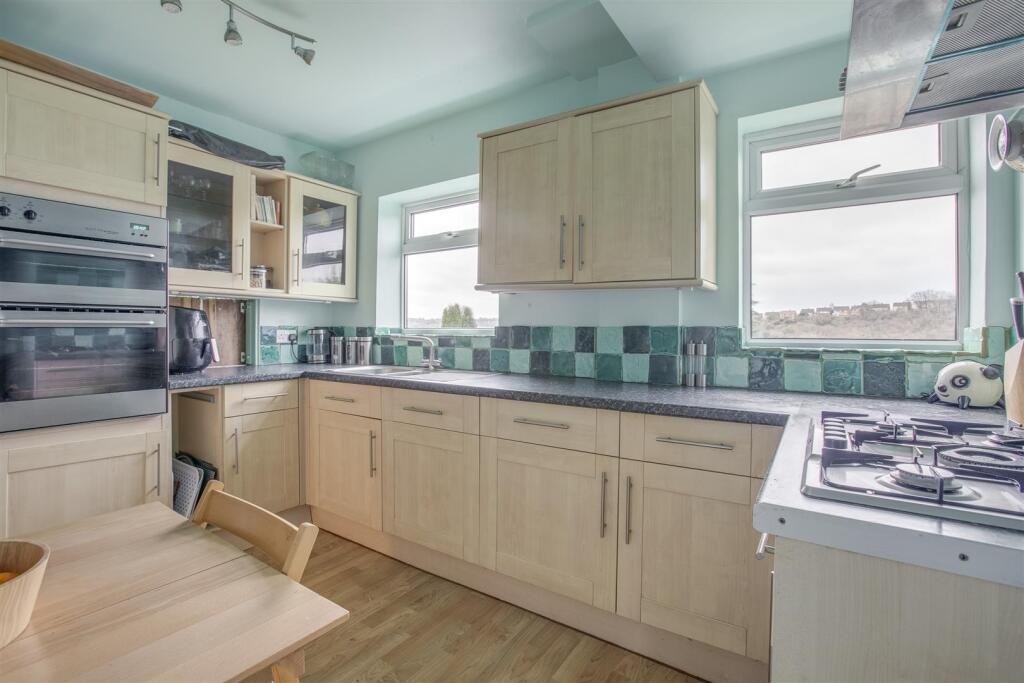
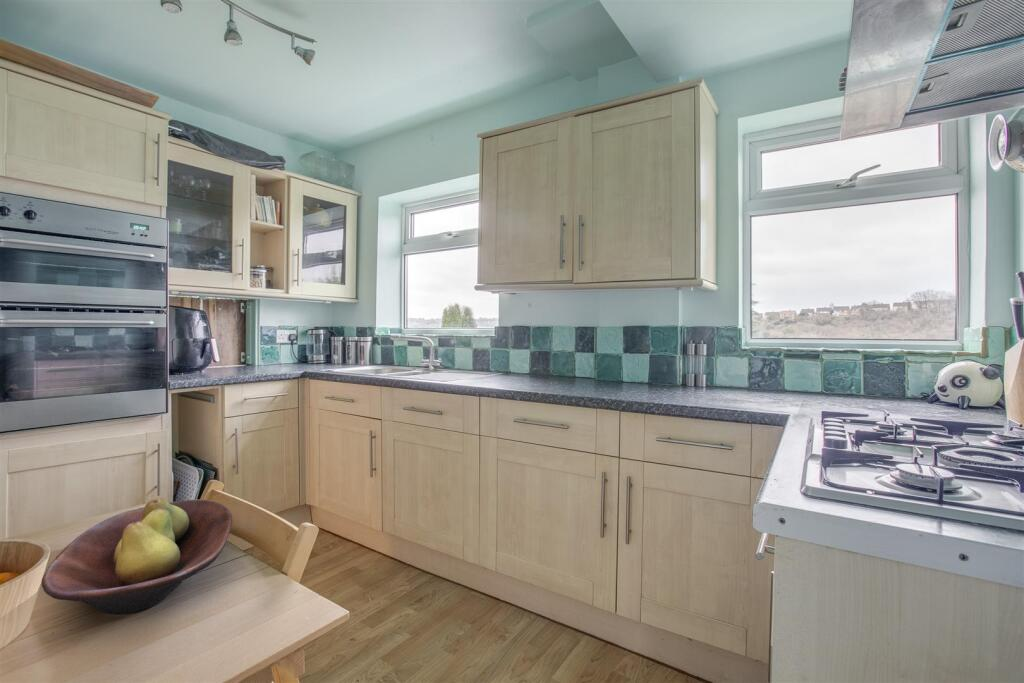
+ fruit bowl (151, 540)
